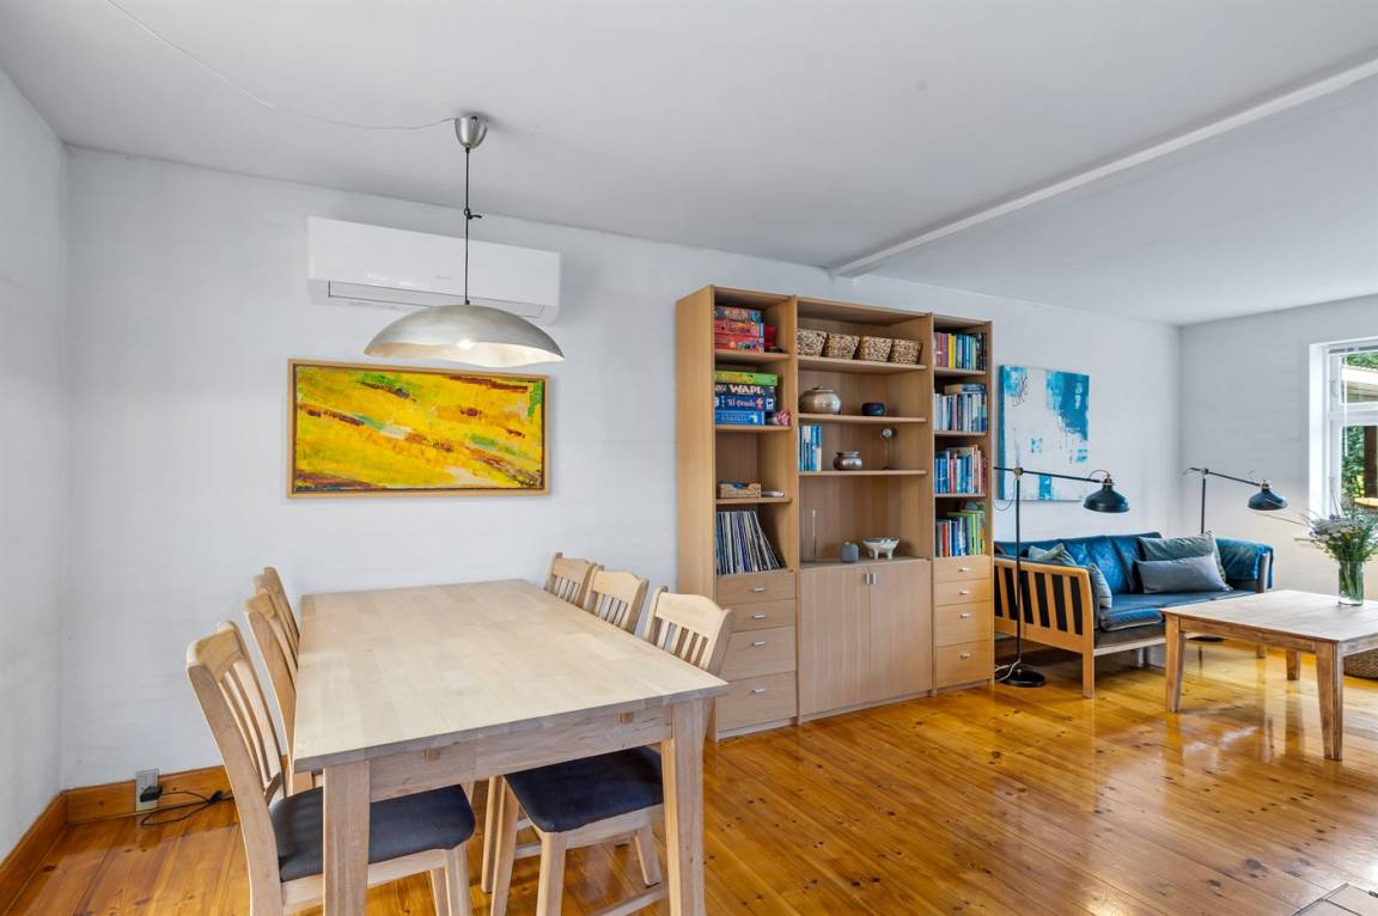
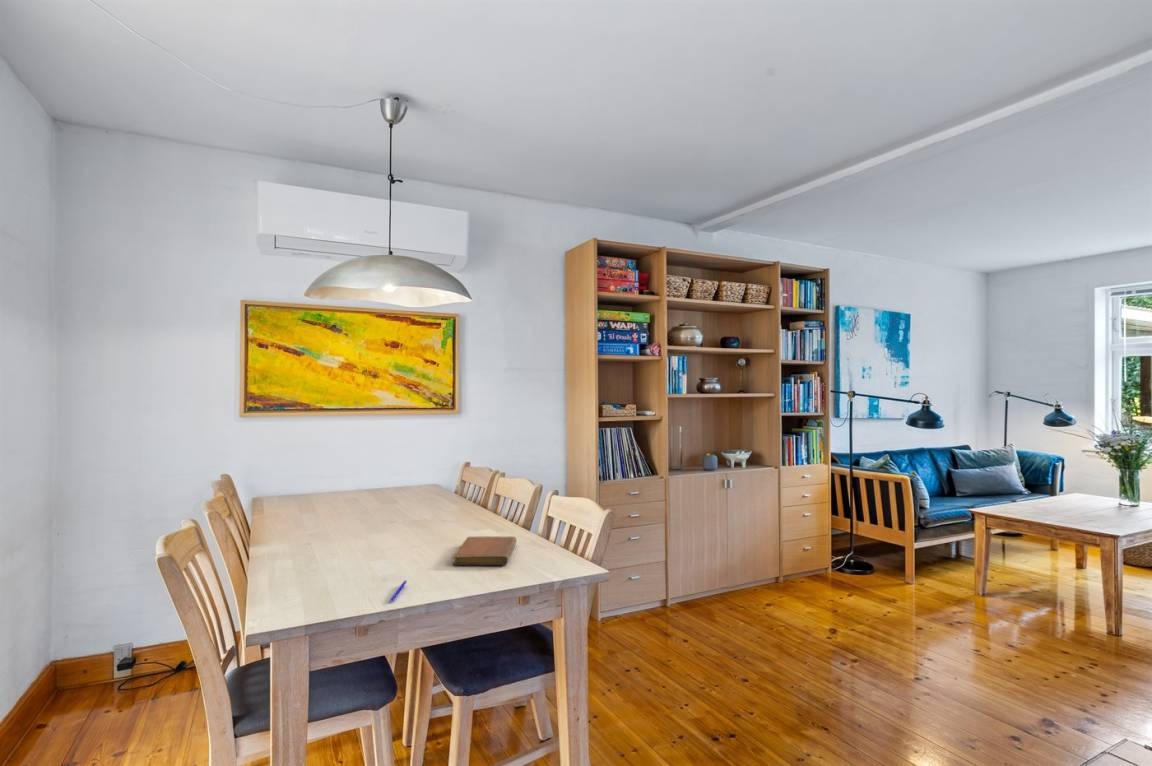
+ notebook (486, 549)
+ pen (398, 591)
